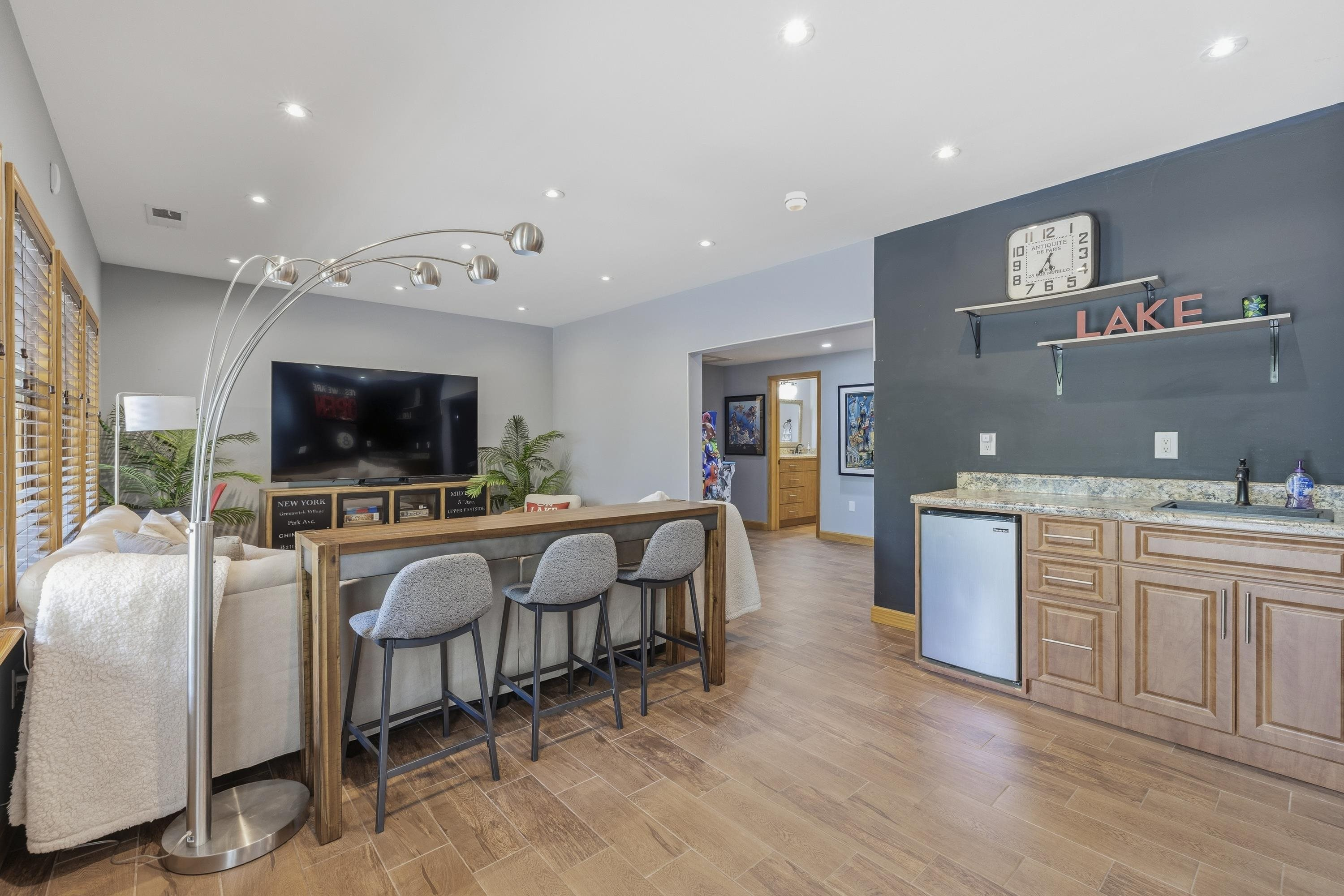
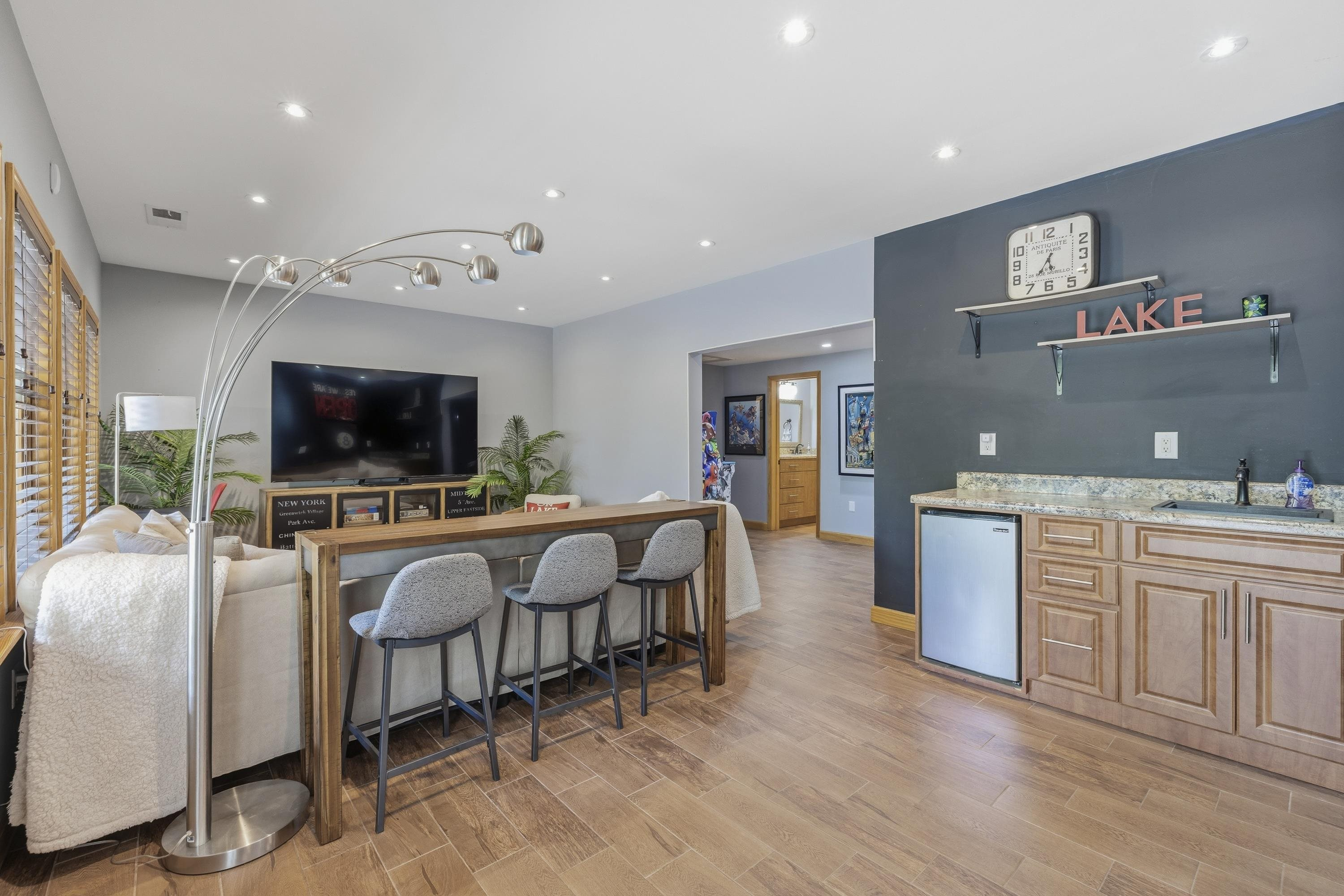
- smoke detector (796, 201)
